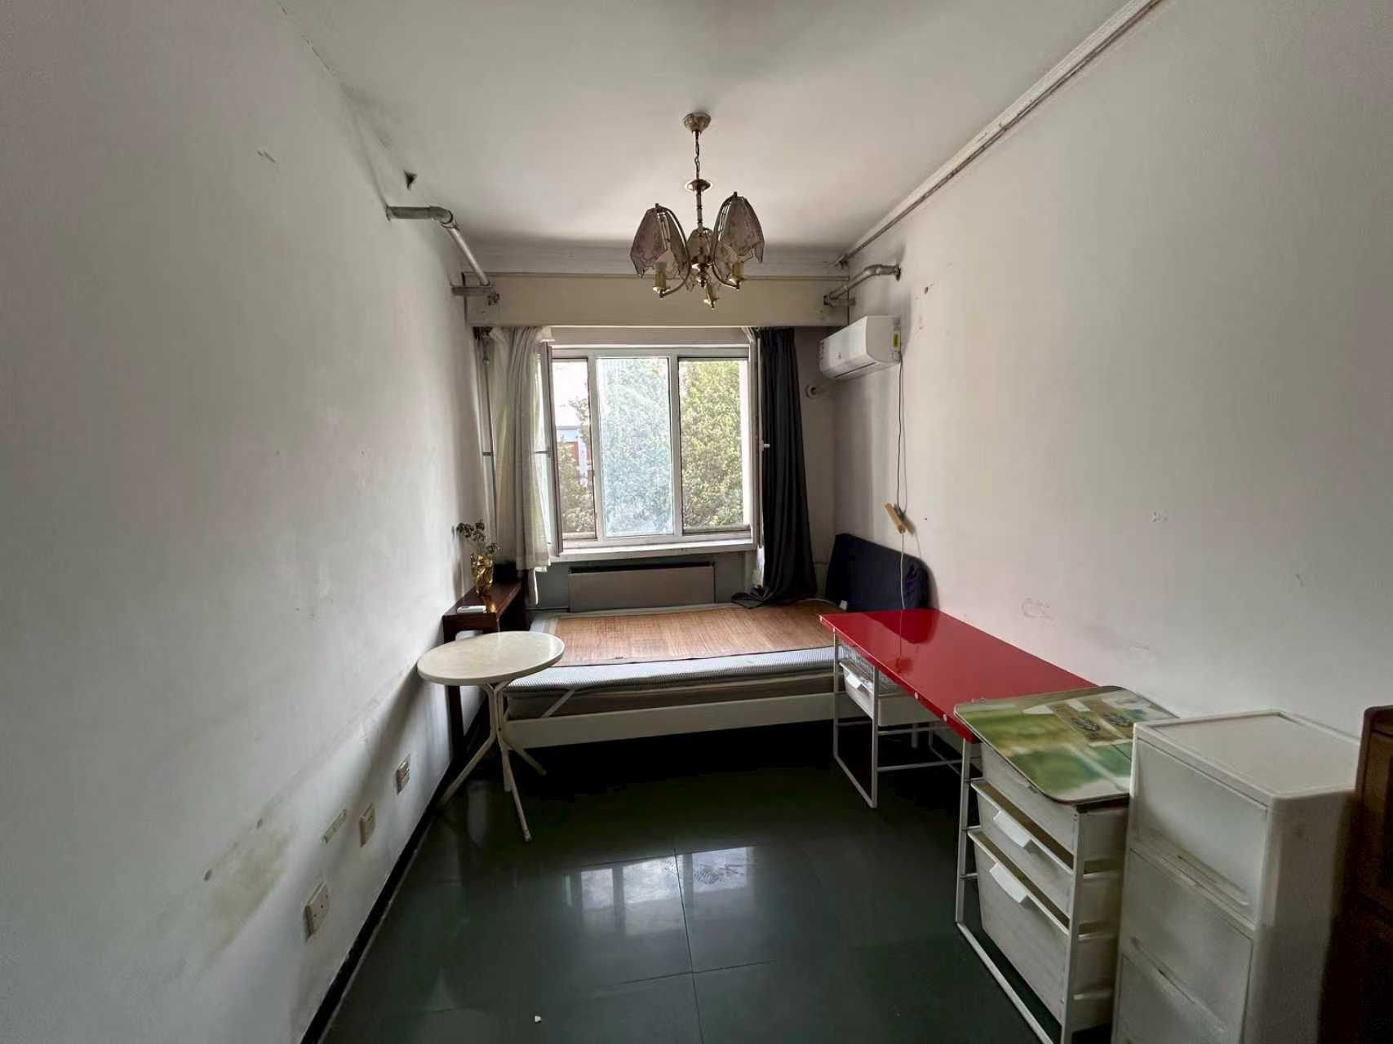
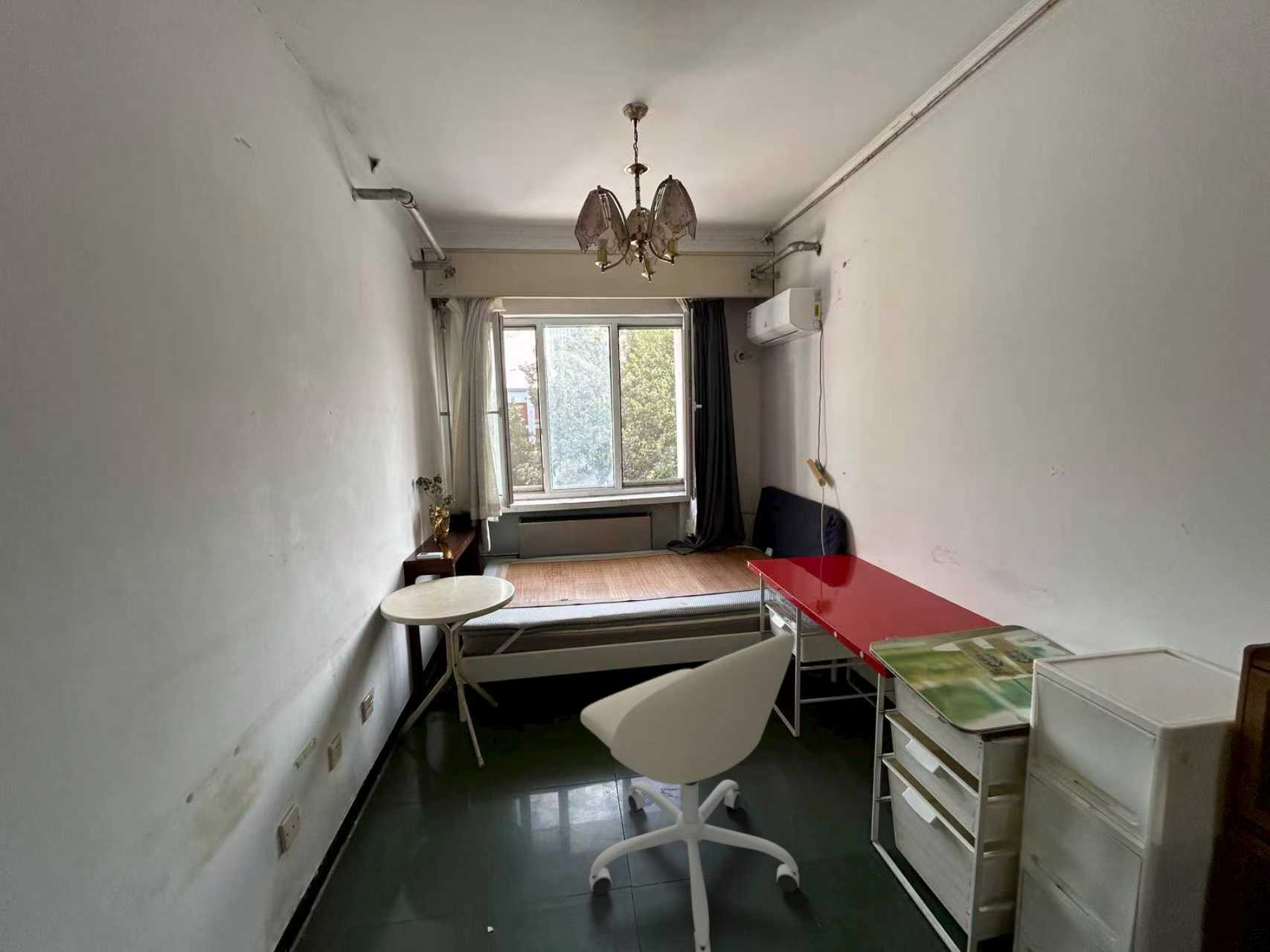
+ office chair (687, 739)
